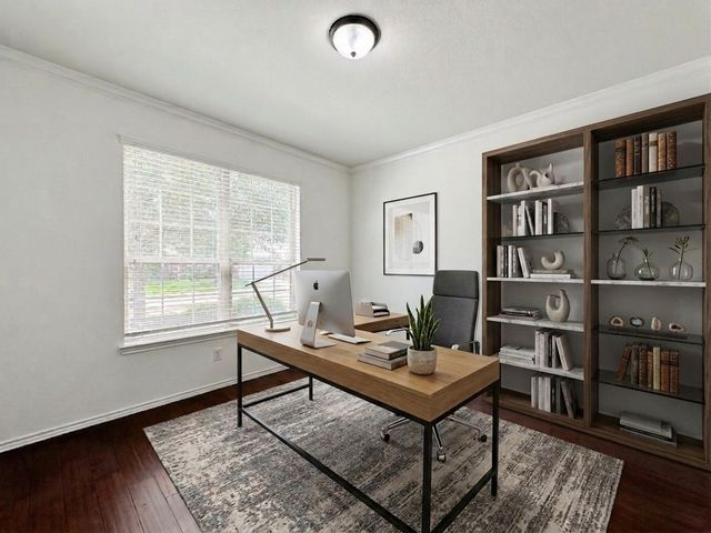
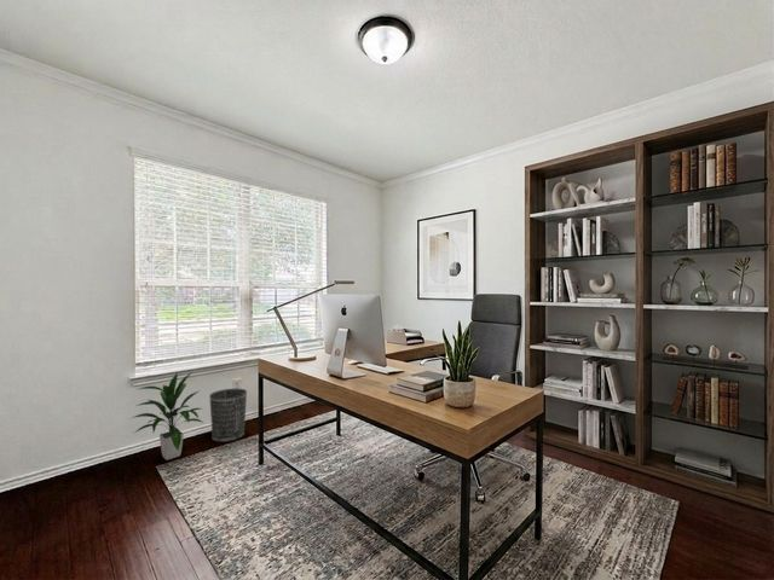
+ wastebasket (229, 414)
+ indoor plant (169, 416)
